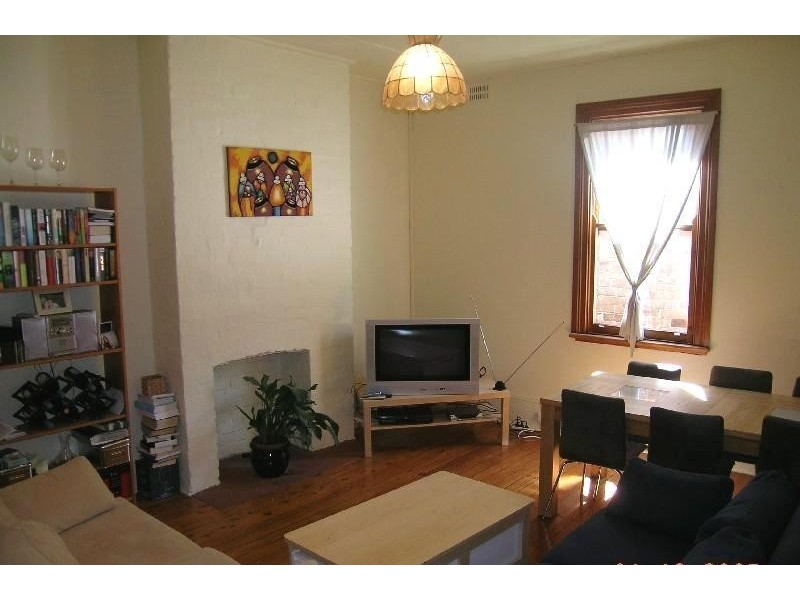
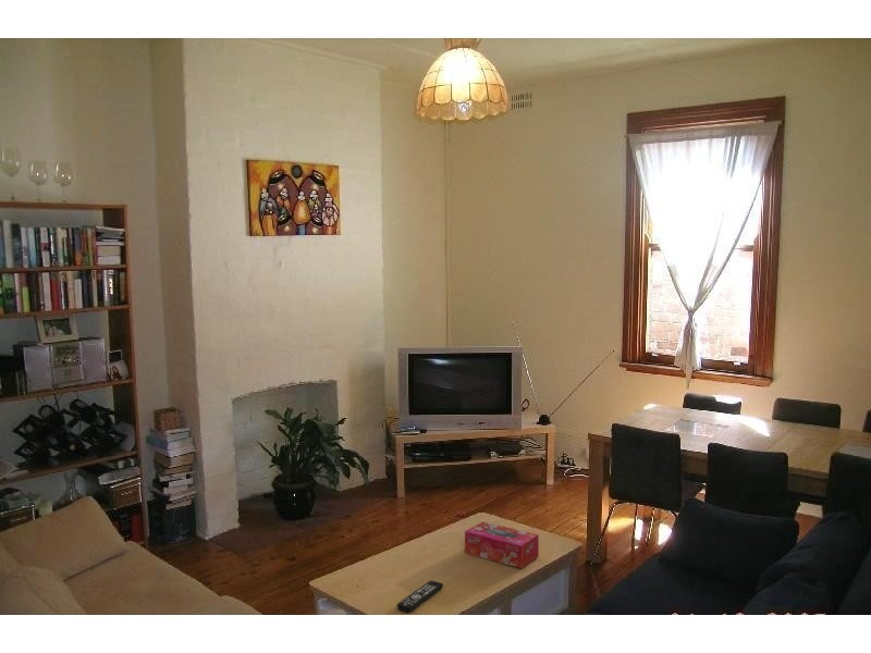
+ remote control (420, 595)
+ tissue box (501, 543)
